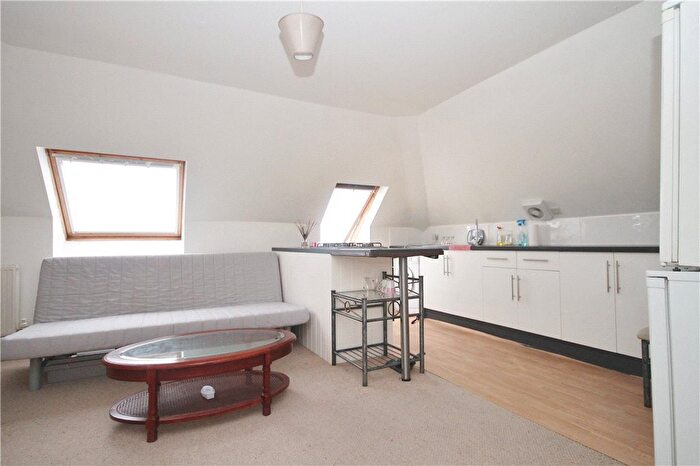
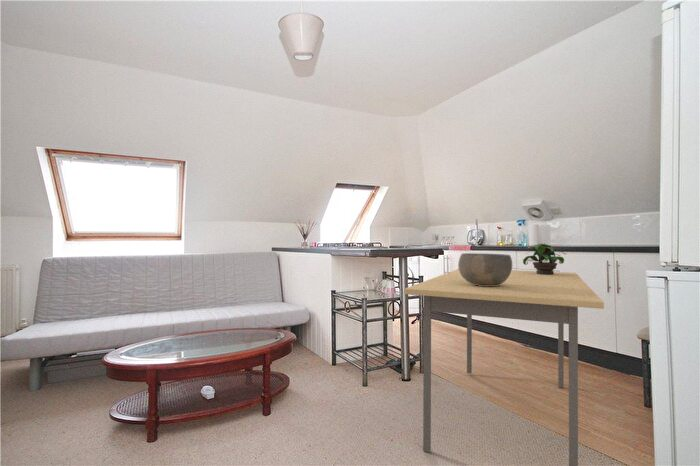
+ bowl (484, 269)
+ potted flower (543, 258)
+ dining table (508, 318)
